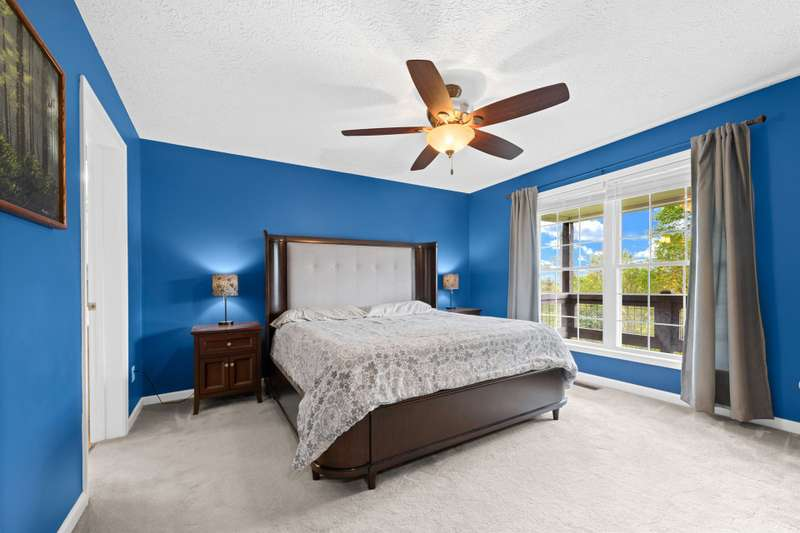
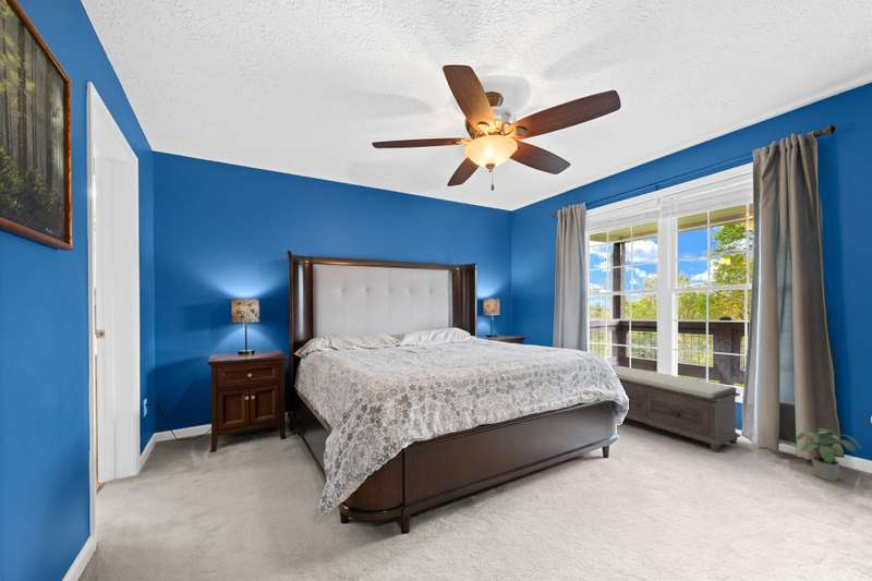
+ potted plant (824, 455)
+ bench (656, 402)
